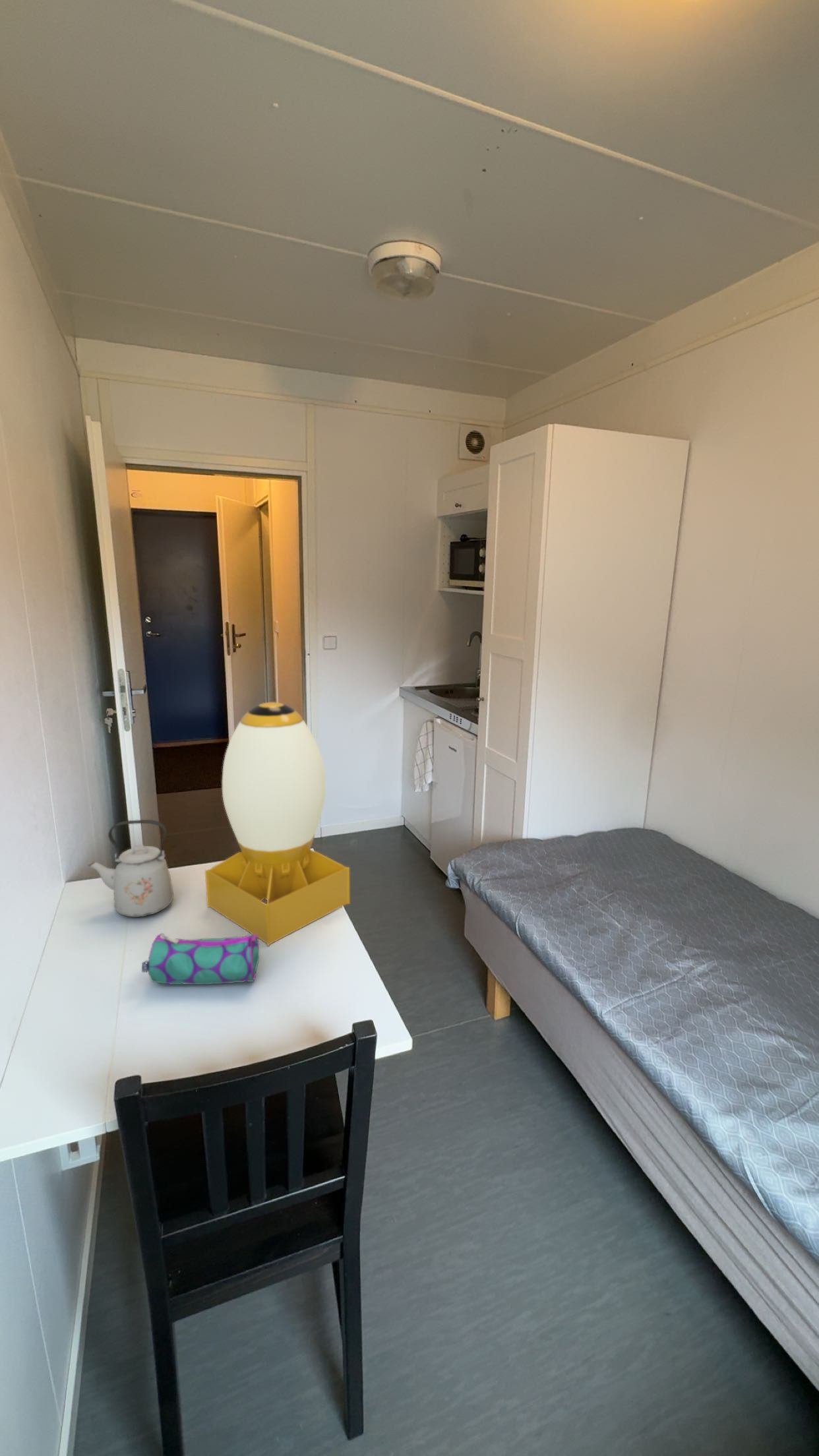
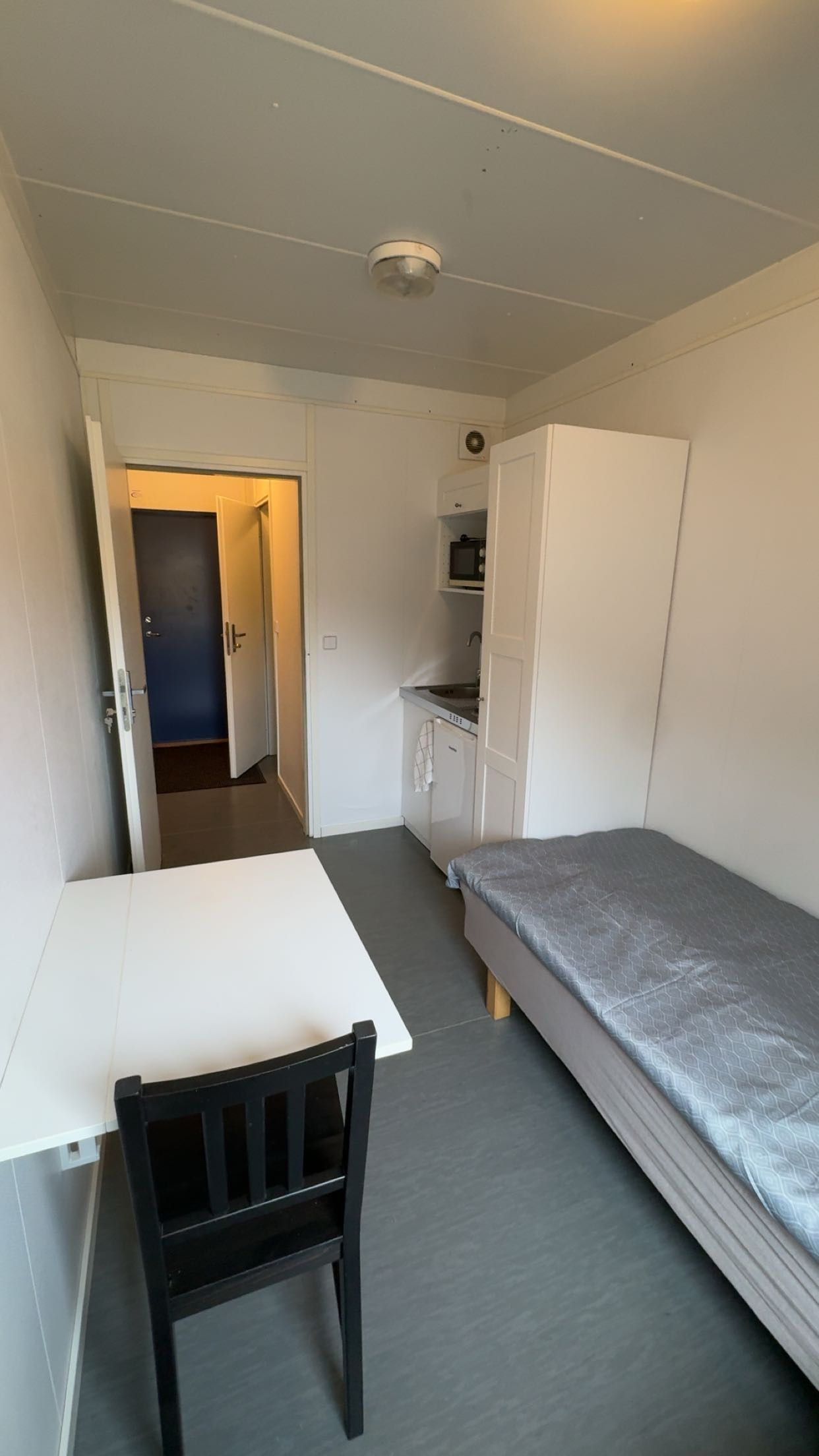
- kettle (129, 865)
- pencil case (204, 957)
- desk lamp (275, 808)
